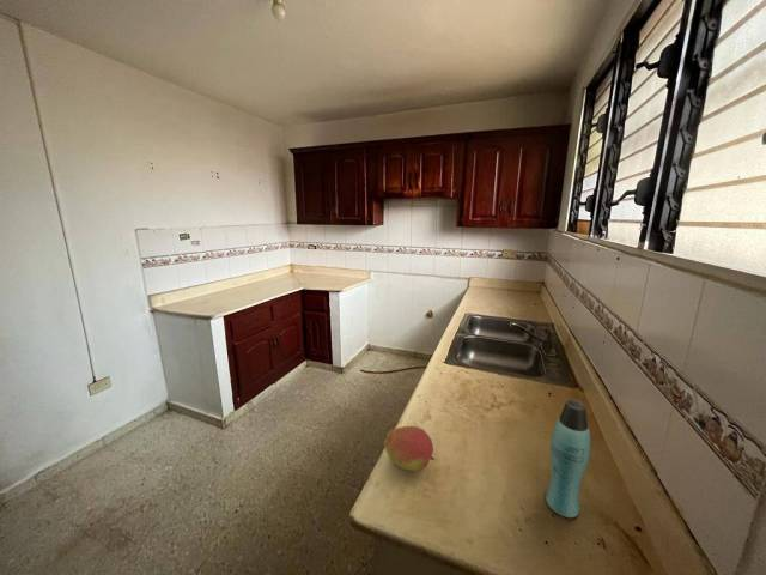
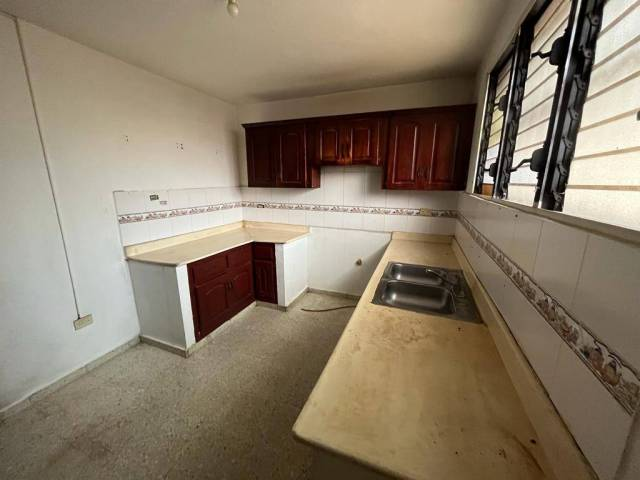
- bottle (569, 456)
- fruit (408, 447)
